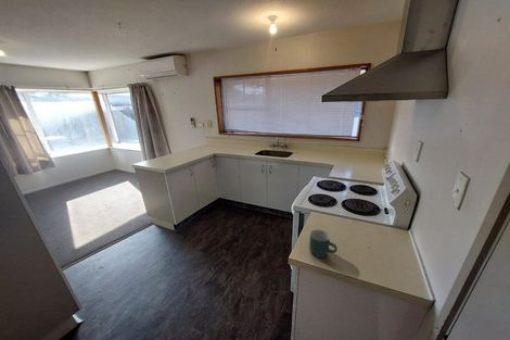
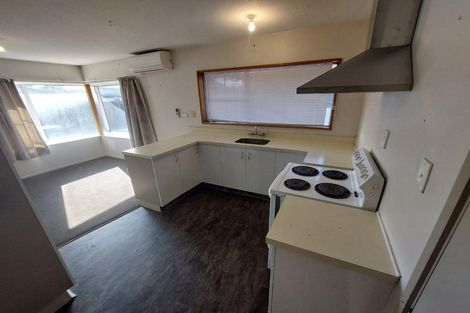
- mug (322, 243)
